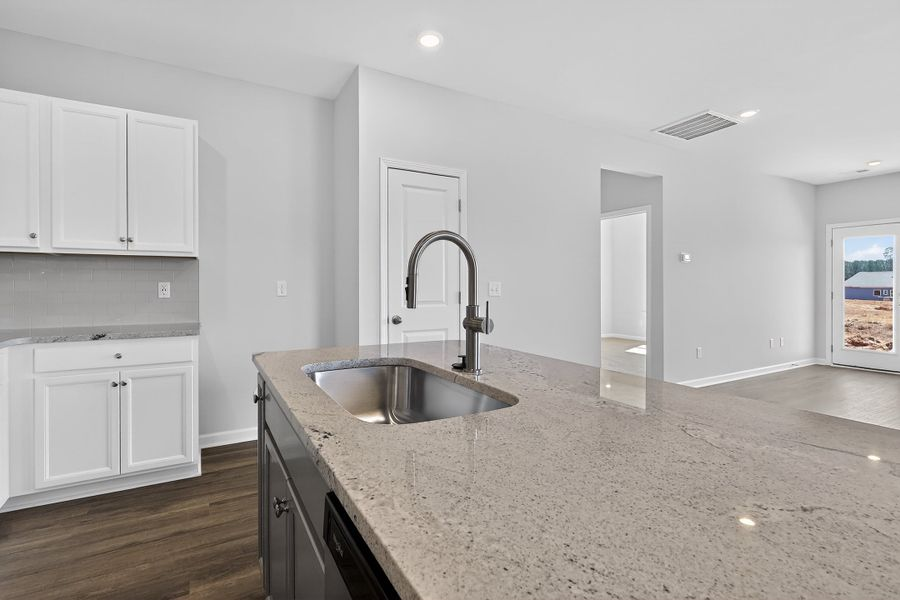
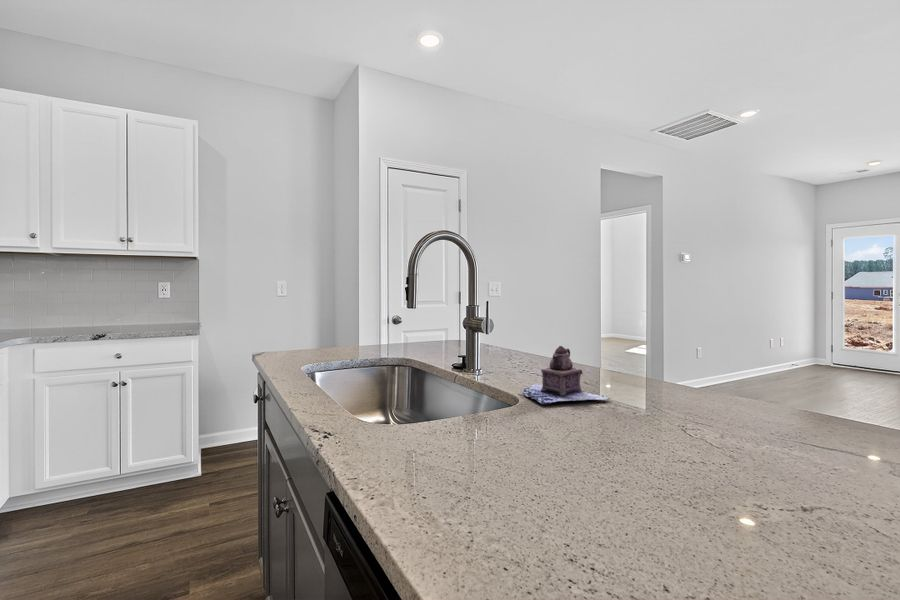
+ teapot (558, 370)
